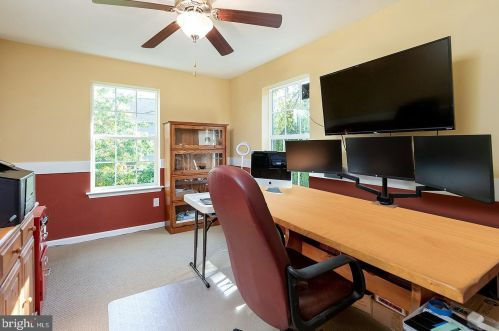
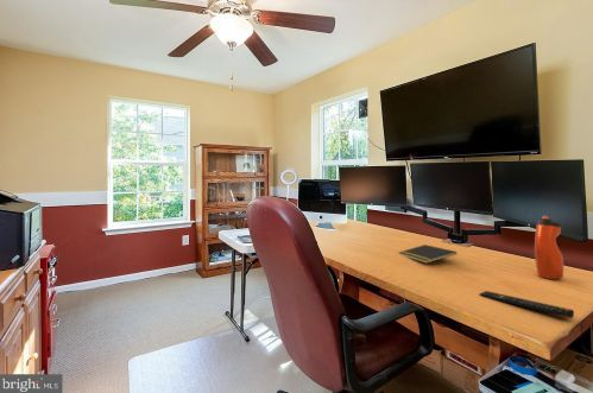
+ water bottle (548, 246)
+ remote control (523, 303)
+ notepad (425, 253)
